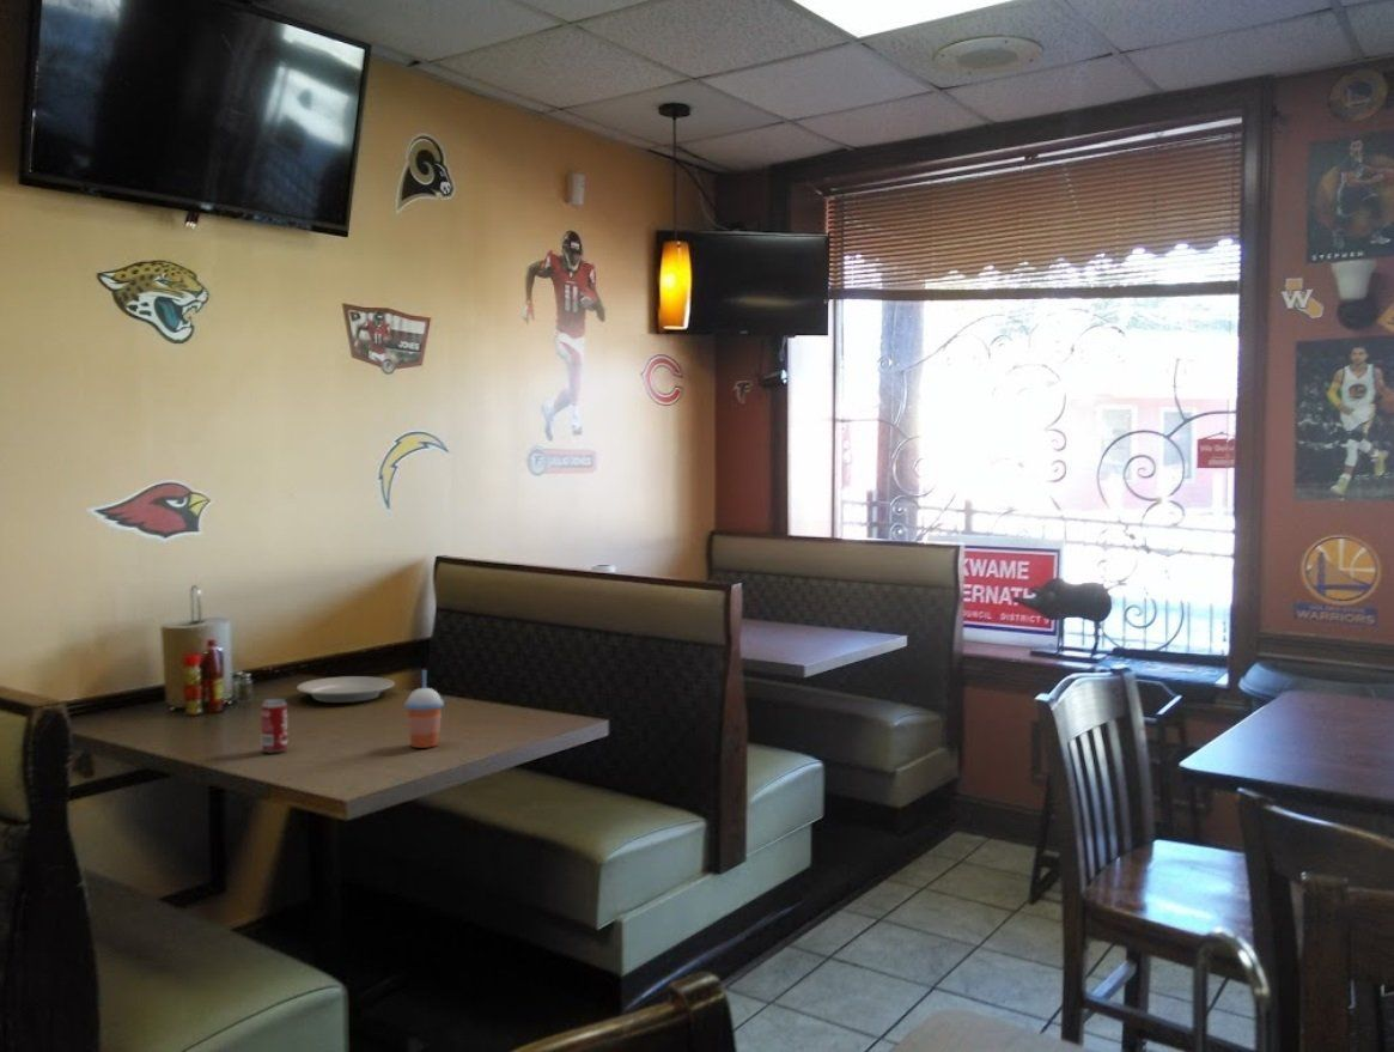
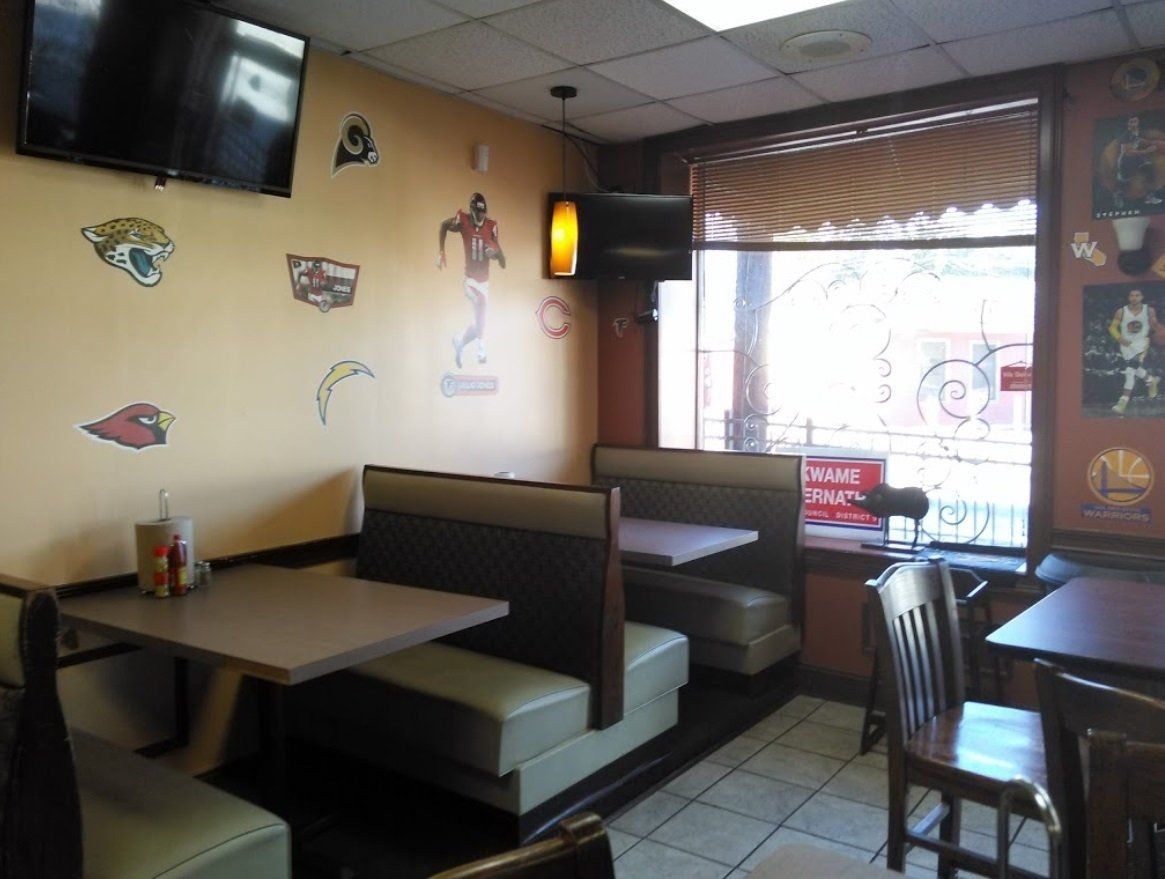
- plate (346, 689)
- cup with straw (424, 707)
- beverage can (274, 725)
